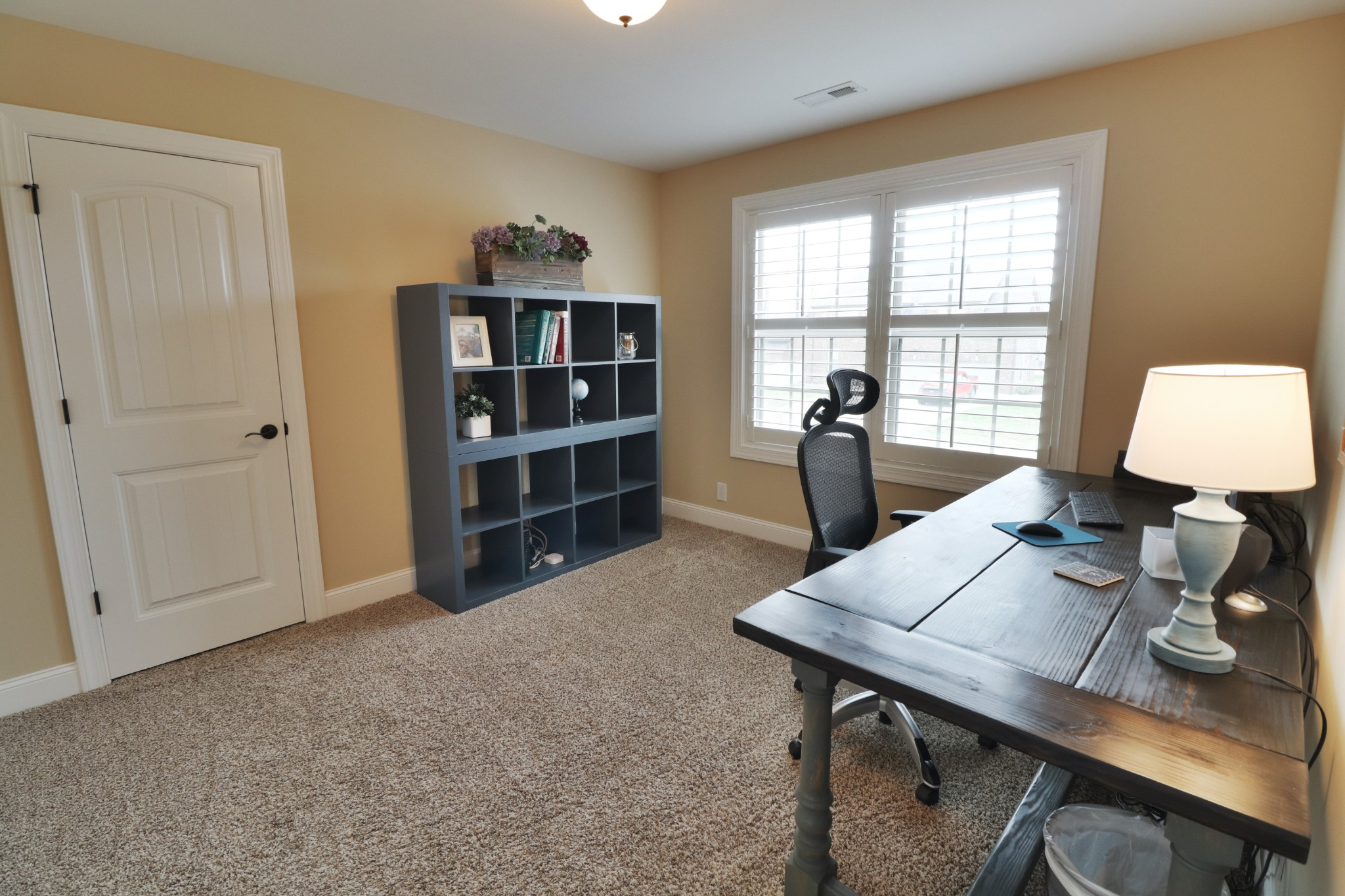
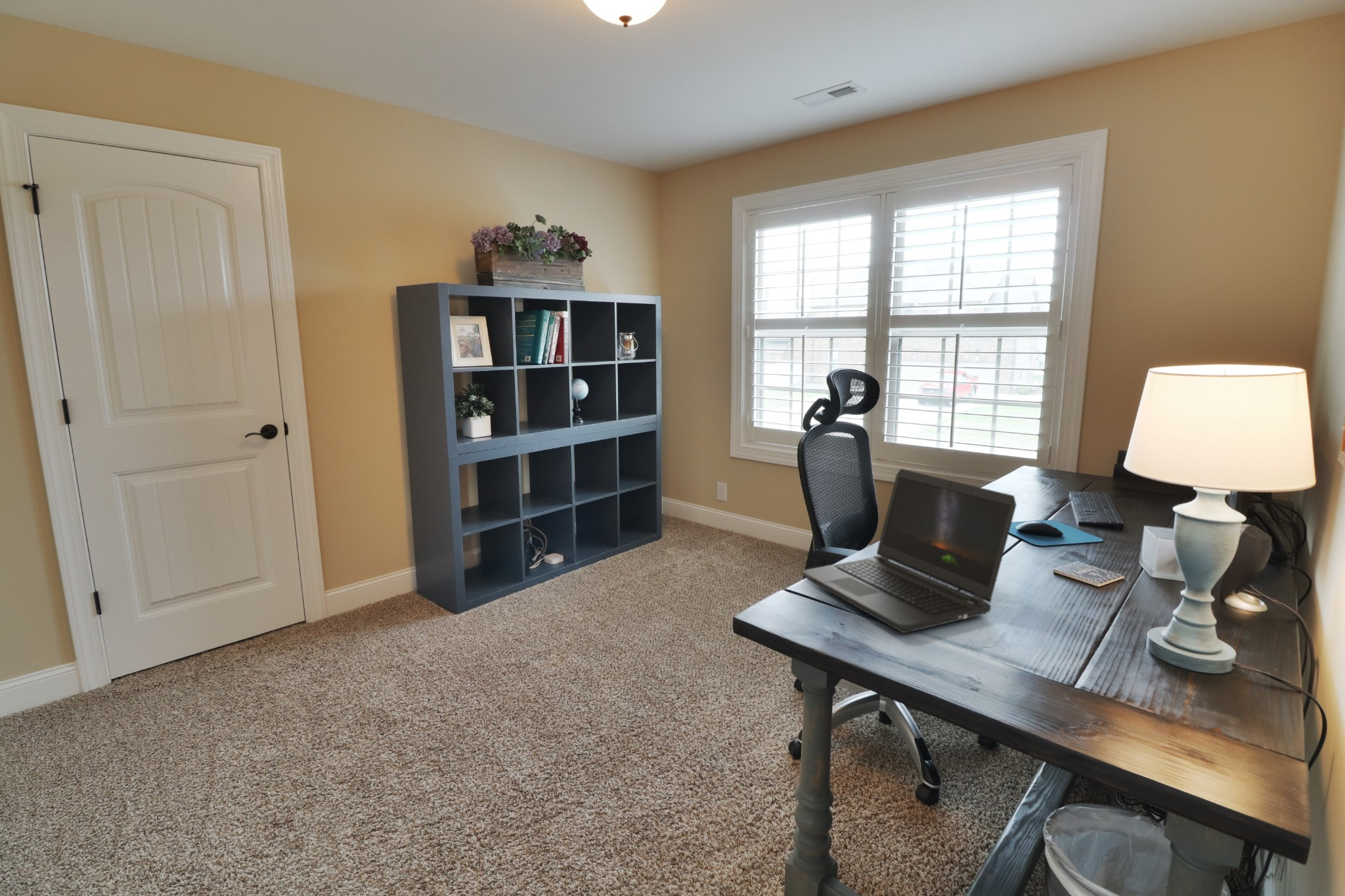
+ laptop computer (900, 541)
